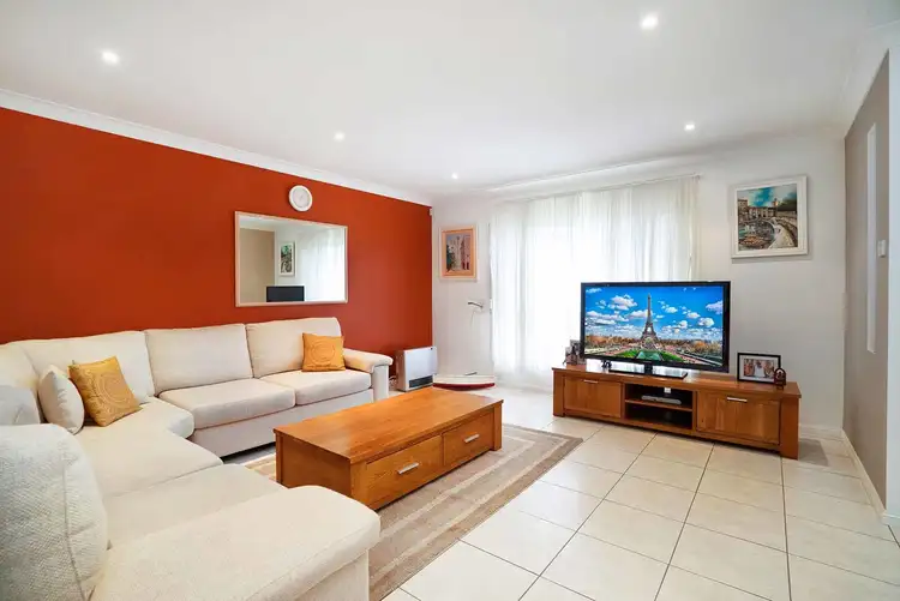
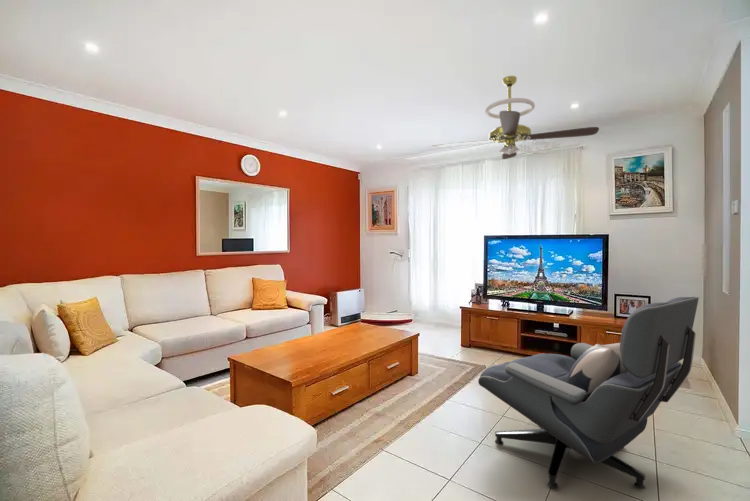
+ lounge chair (580, 375)
+ ceiling fan (509, 119)
